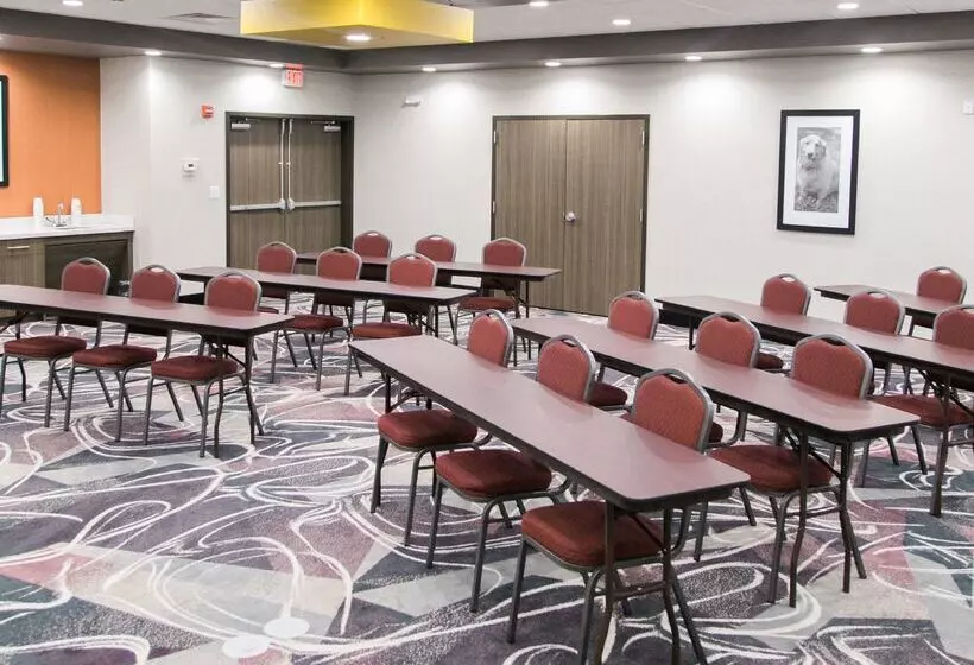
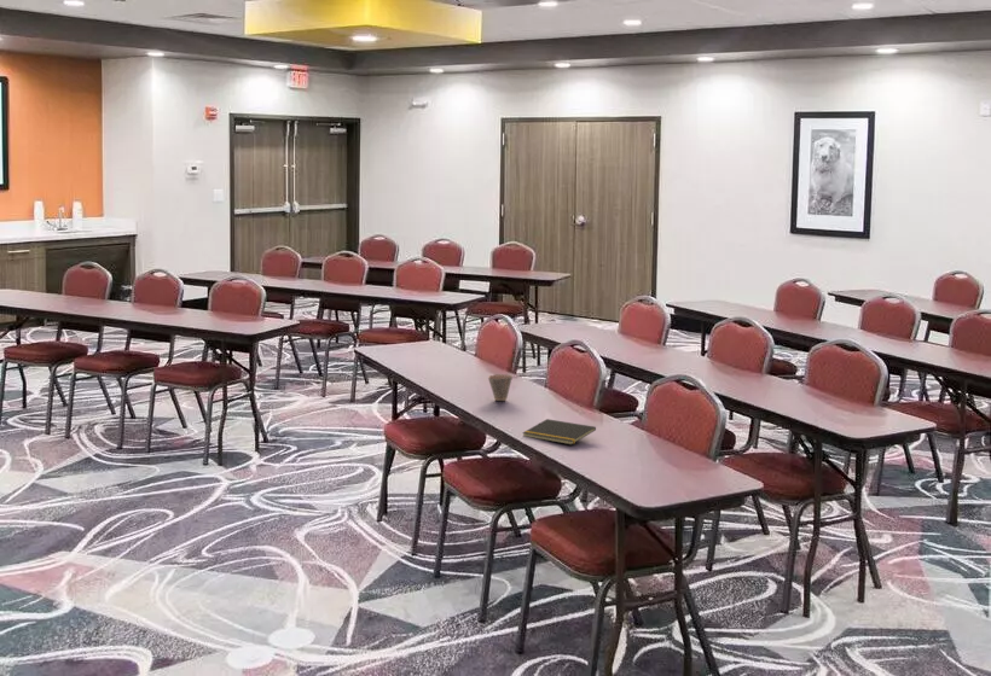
+ cup (499, 387)
+ notepad (558, 431)
